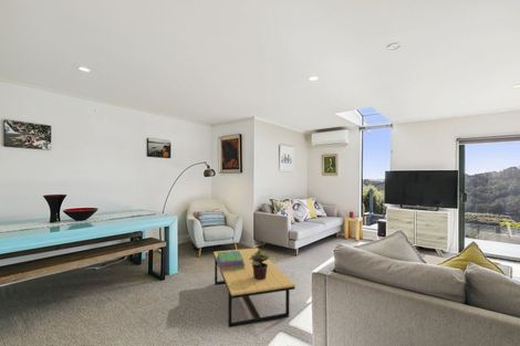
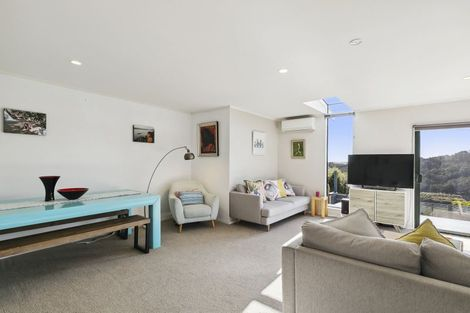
- coffee table (247, 281)
- potted plant (259, 262)
- stack of books (230, 260)
